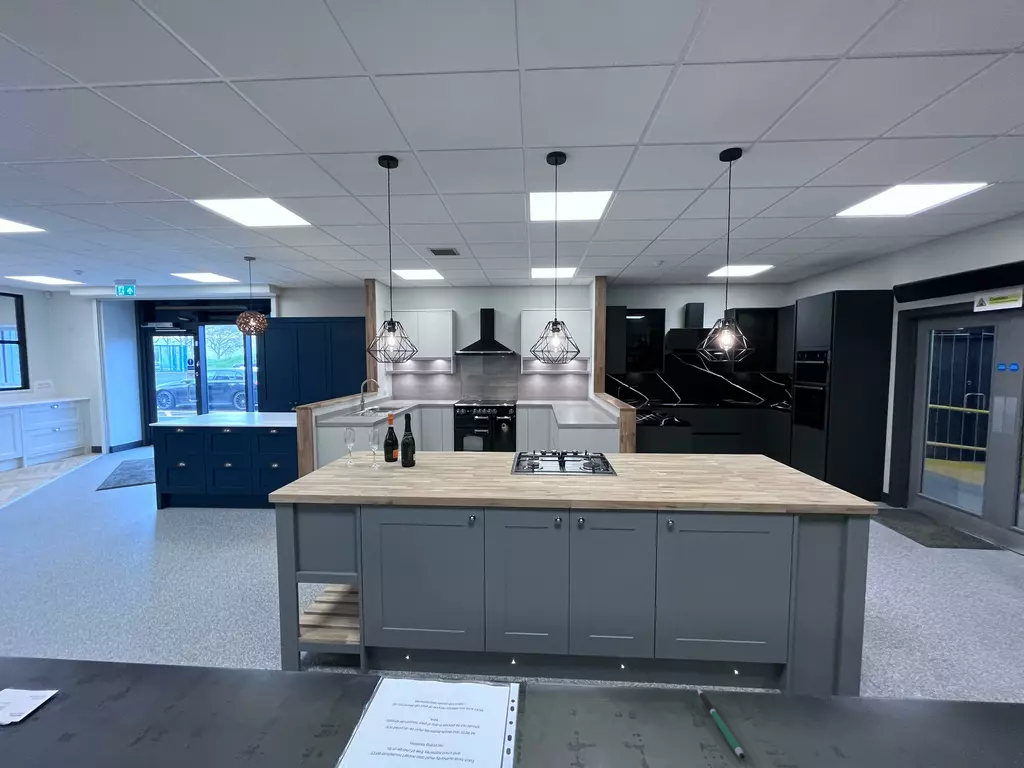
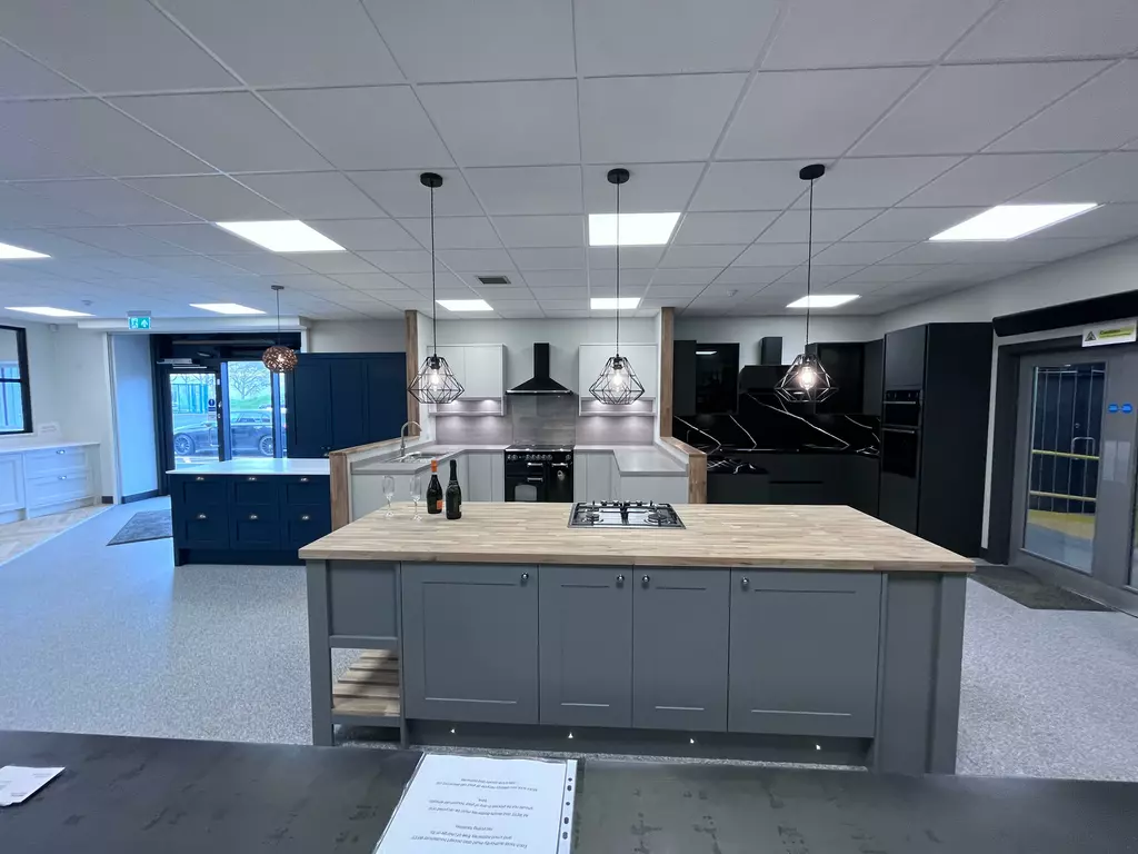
- pen (718, 719)
